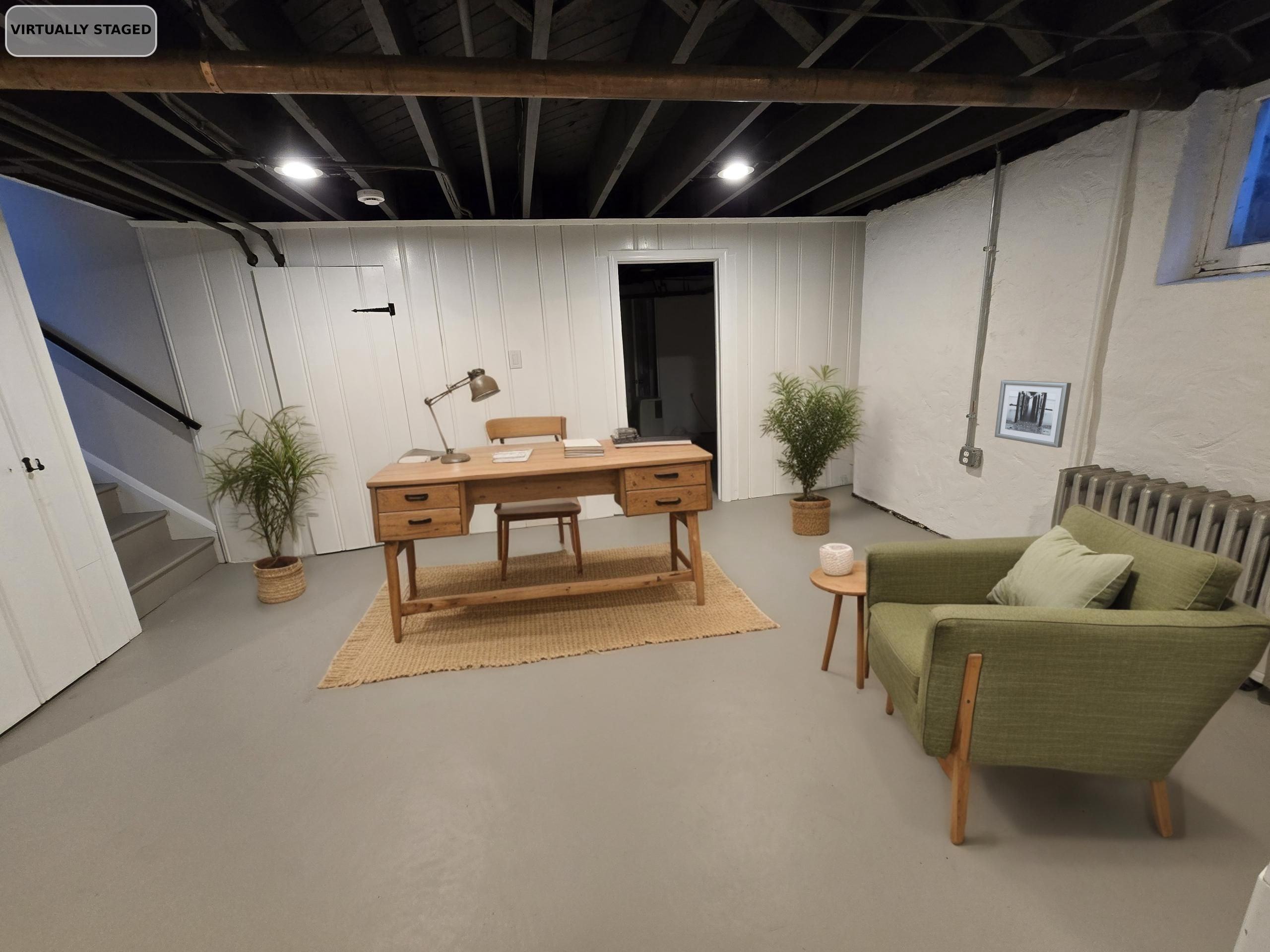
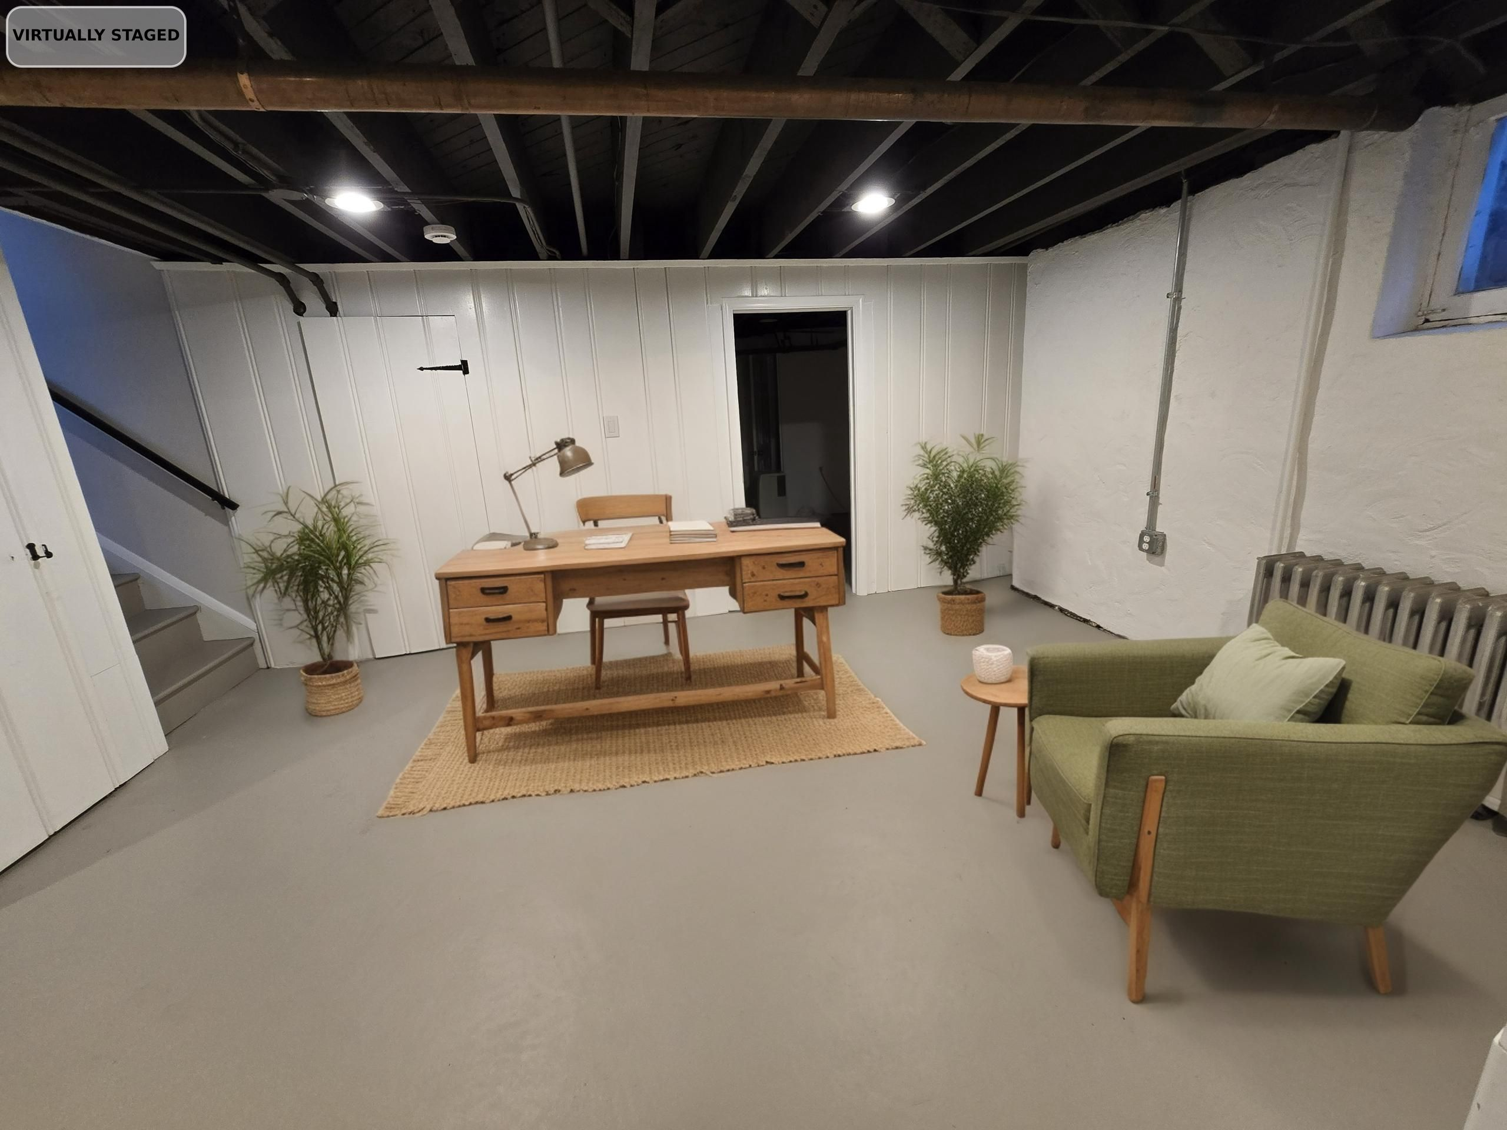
- wall art (1029, 412)
